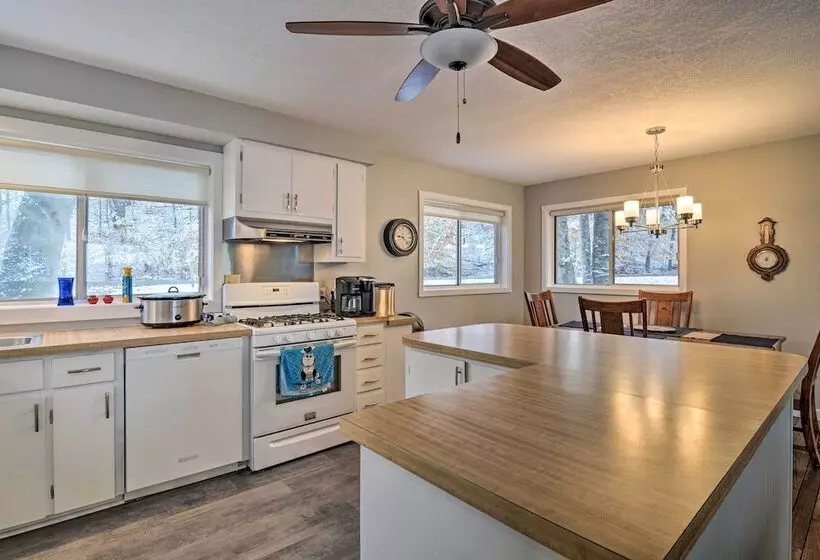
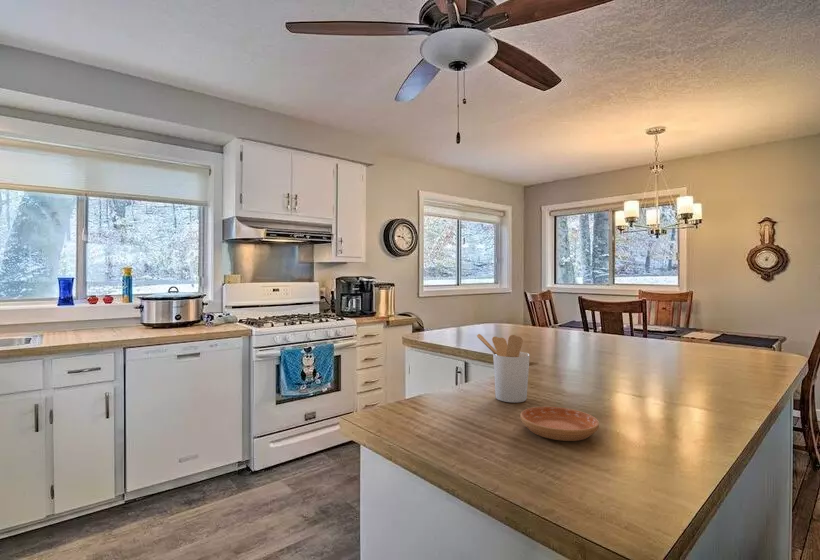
+ utensil holder (501, 365)
+ saucer (558, 423)
